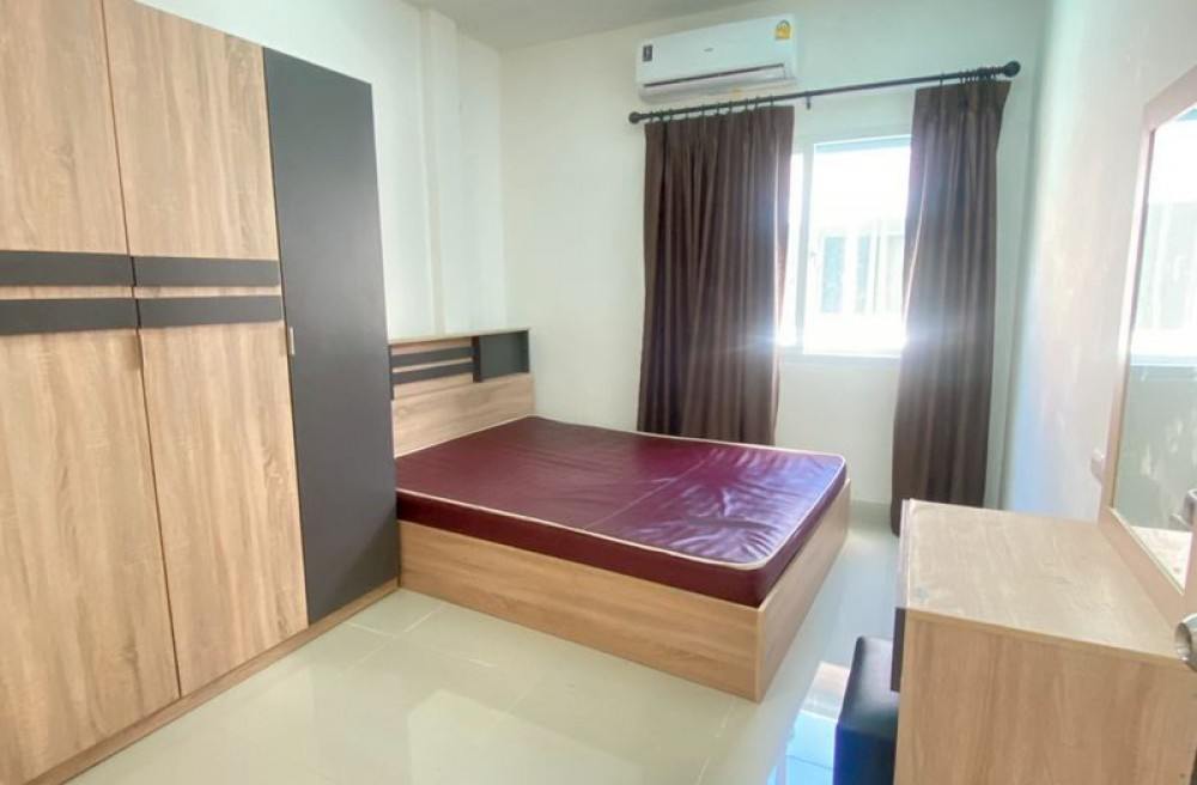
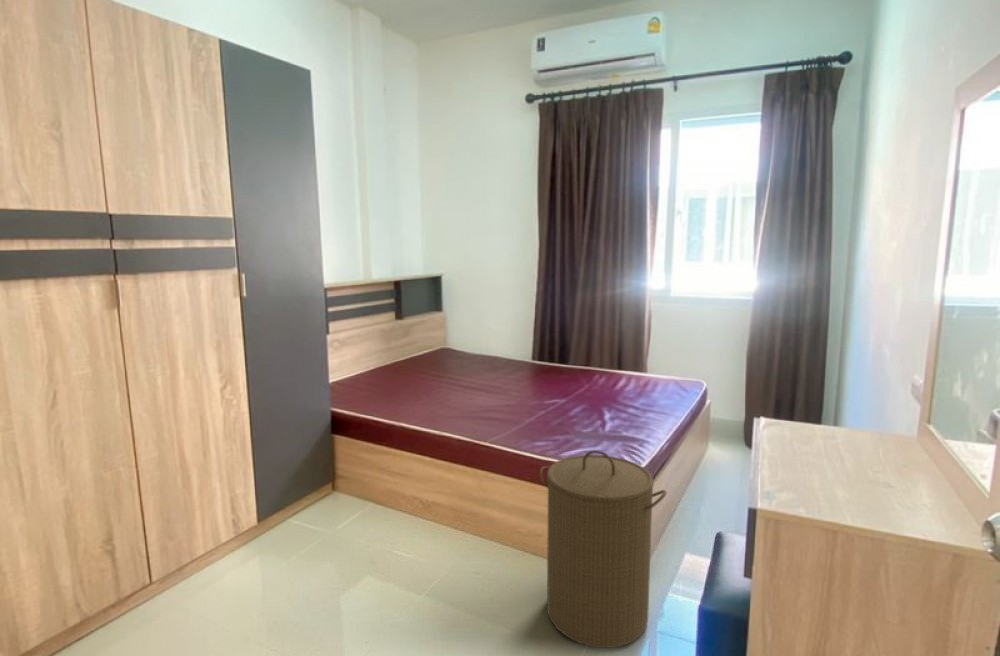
+ laundry hamper (598, 533)
